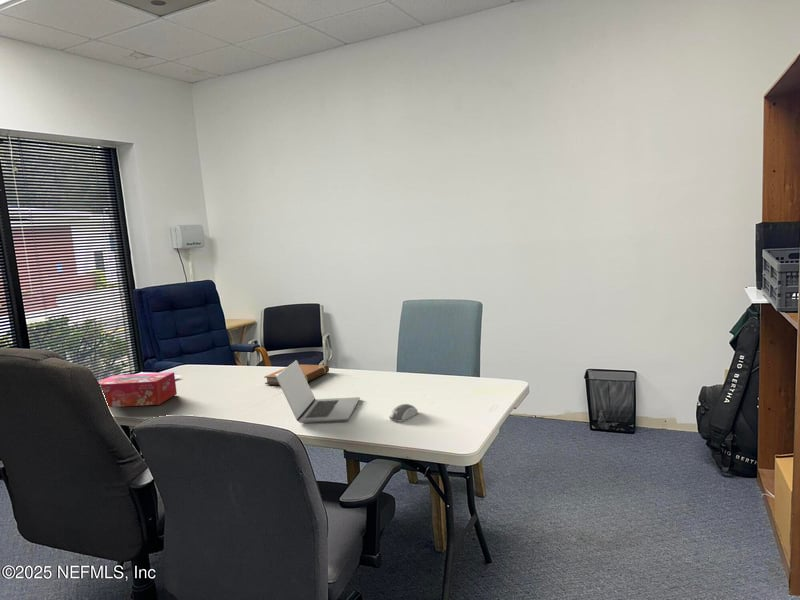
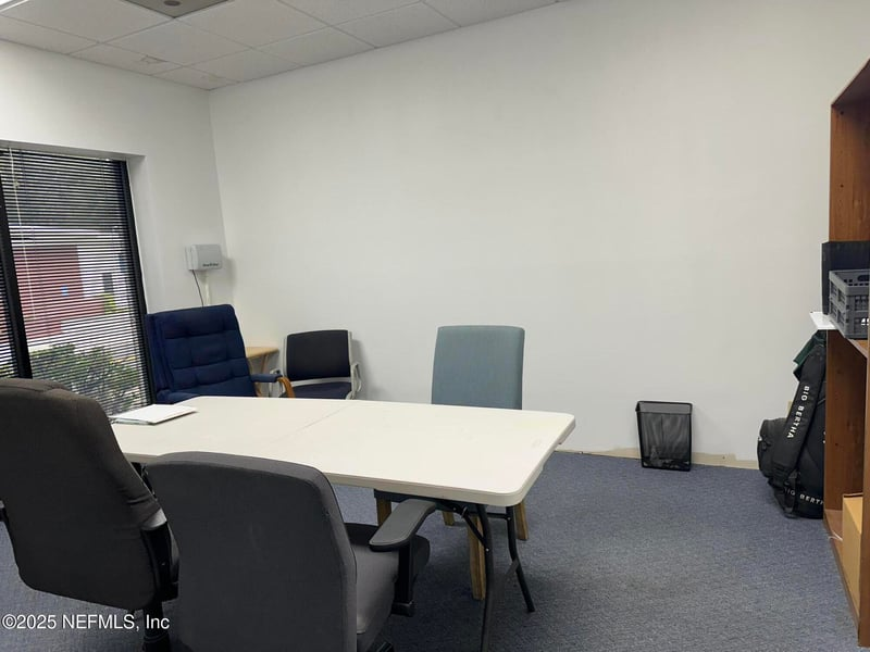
- notebook (302, 371)
- tissue box (134, 389)
- computer mouse (404, 410)
- laptop (312, 393)
